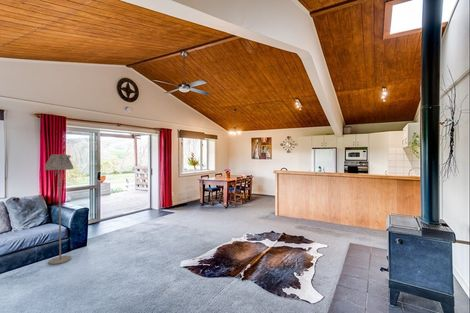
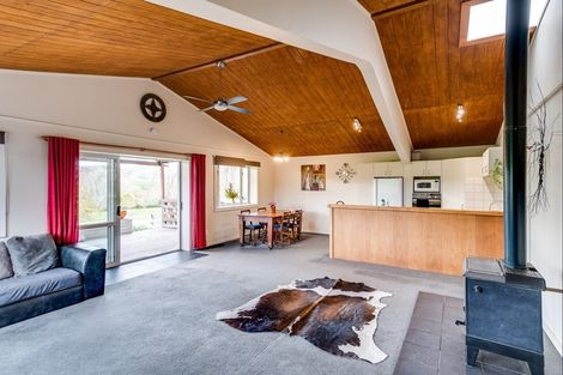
- floor lamp (59, 207)
